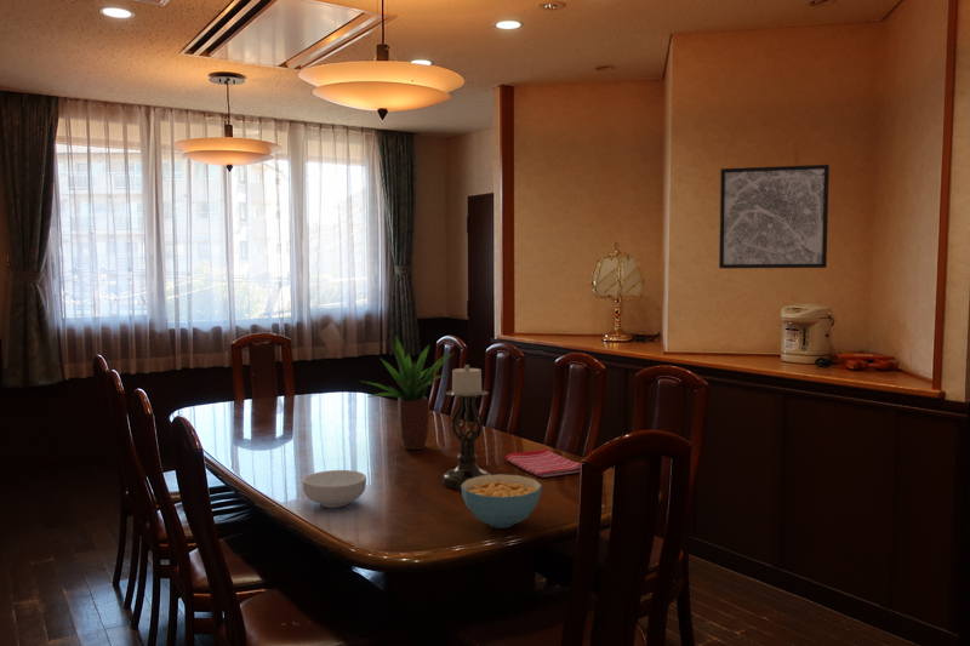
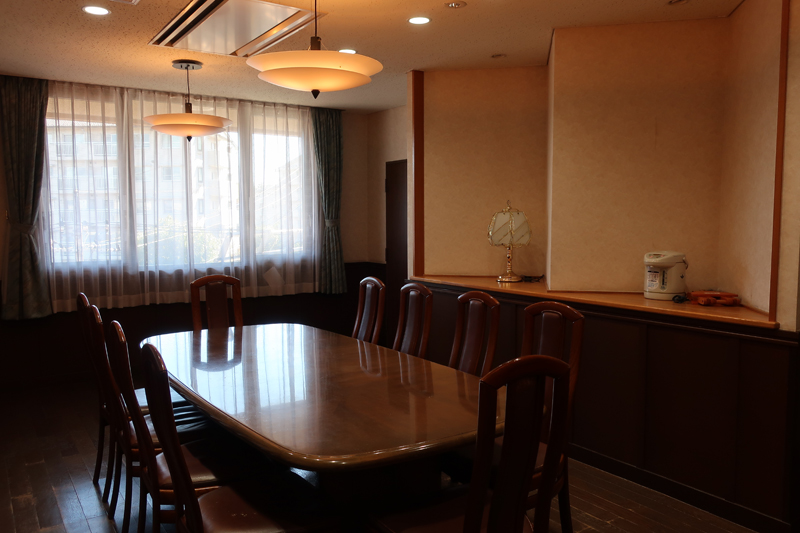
- dish towel (543, 462)
- potted plant (407, 393)
- wall art (772, 217)
- cereal bowl (335, 490)
- candle holder (467, 423)
- cereal bowl (501, 504)
